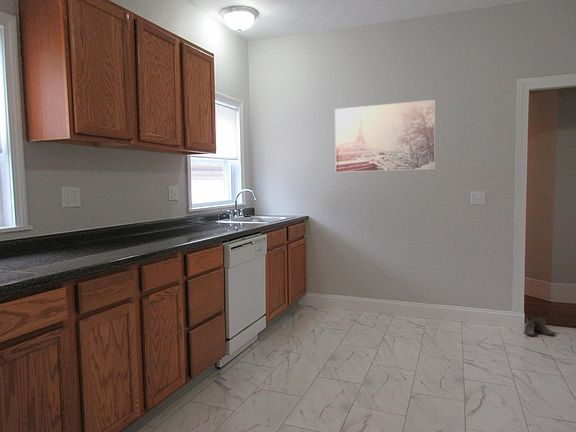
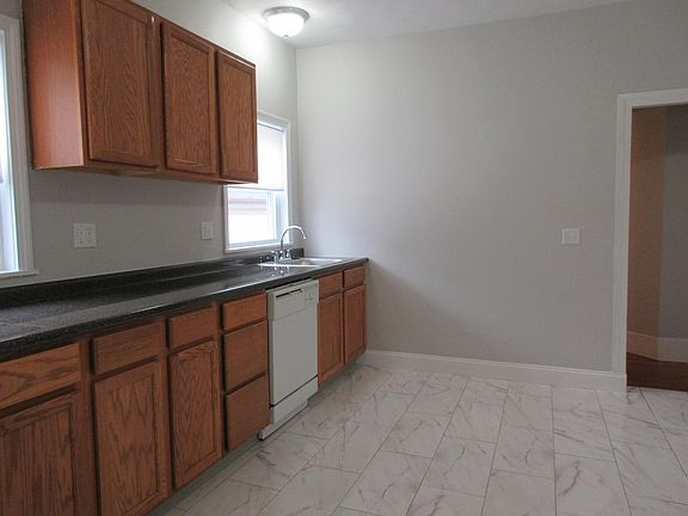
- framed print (383, 138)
- boots (536, 326)
